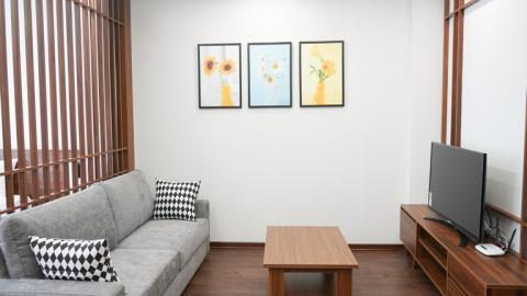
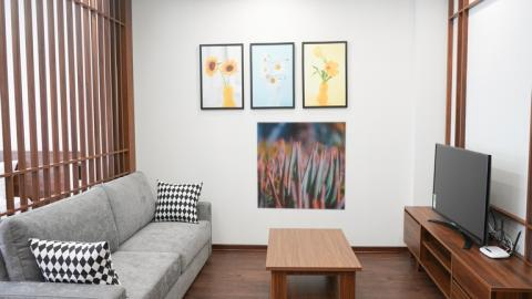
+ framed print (300, 165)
